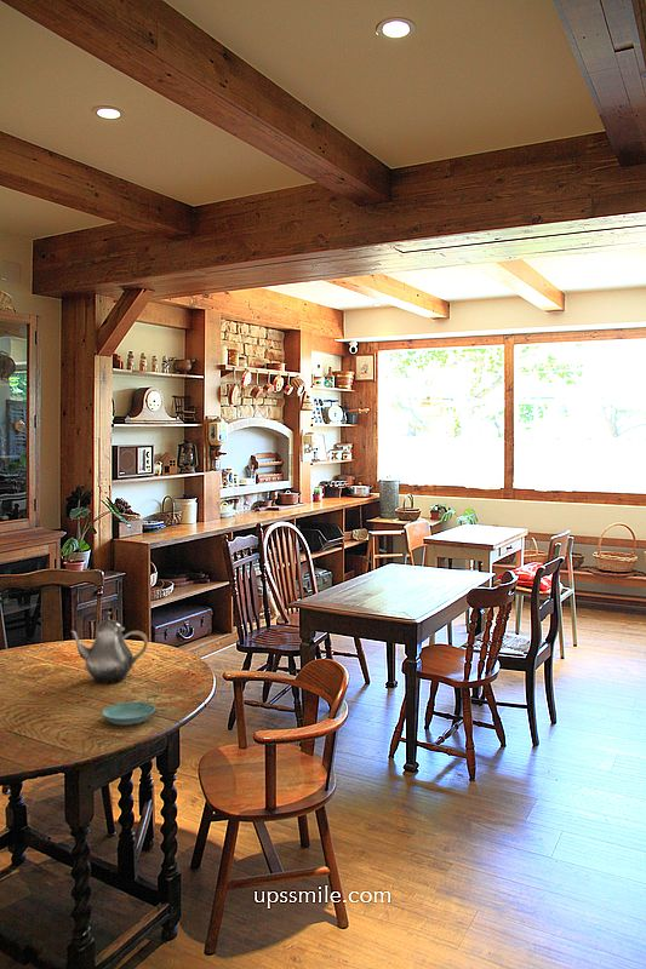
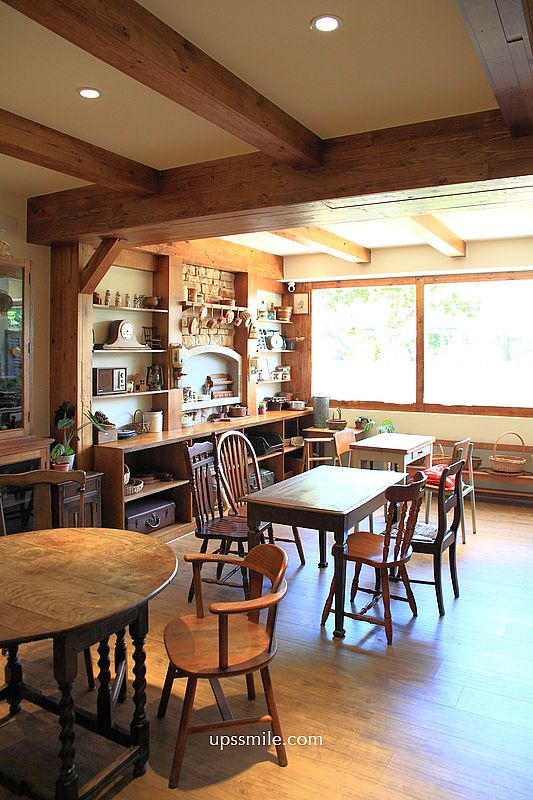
- teapot (109, 644)
- saucer (128, 713)
